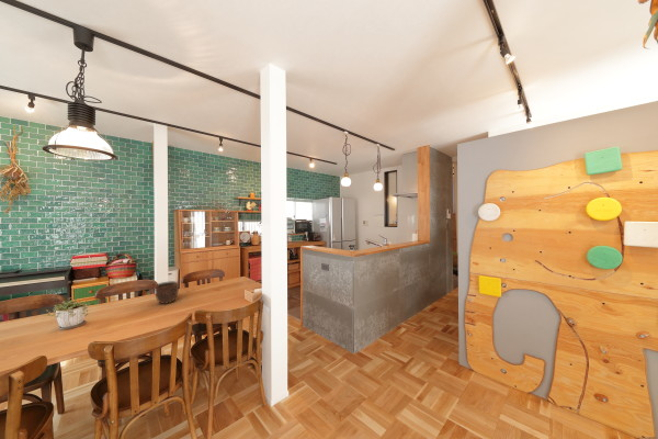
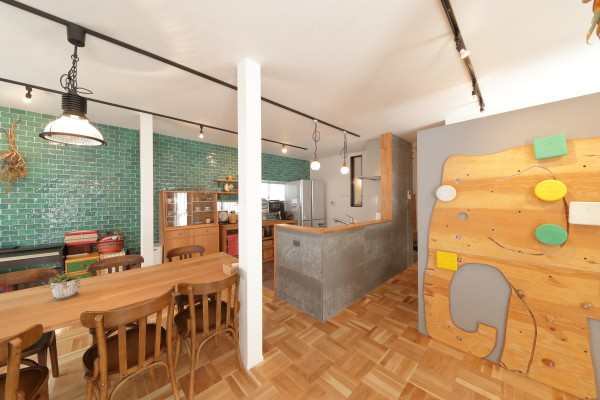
- bowl (167, 292)
